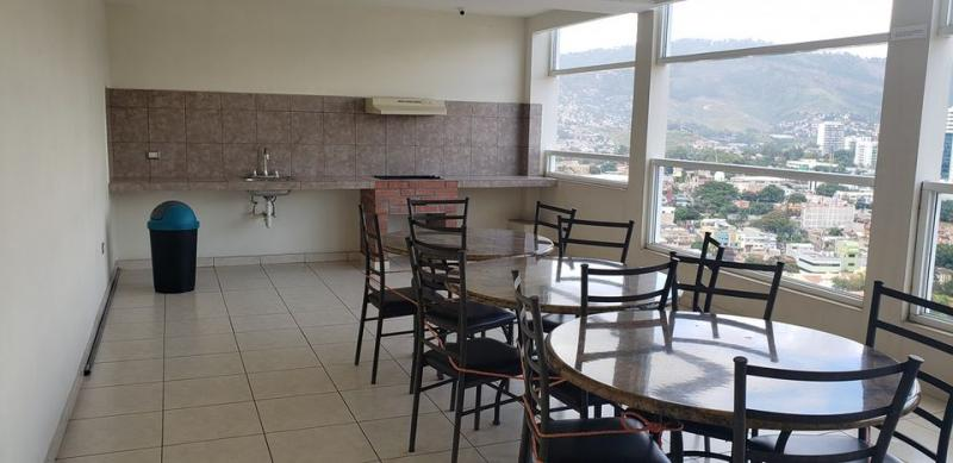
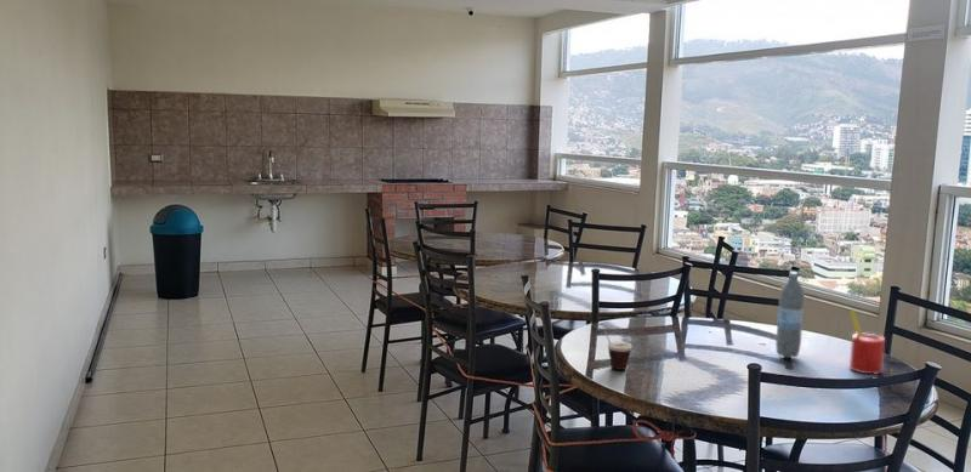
+ water bottle (790, 314)
+ straw (864, 340)
+ cup (611, 347)
